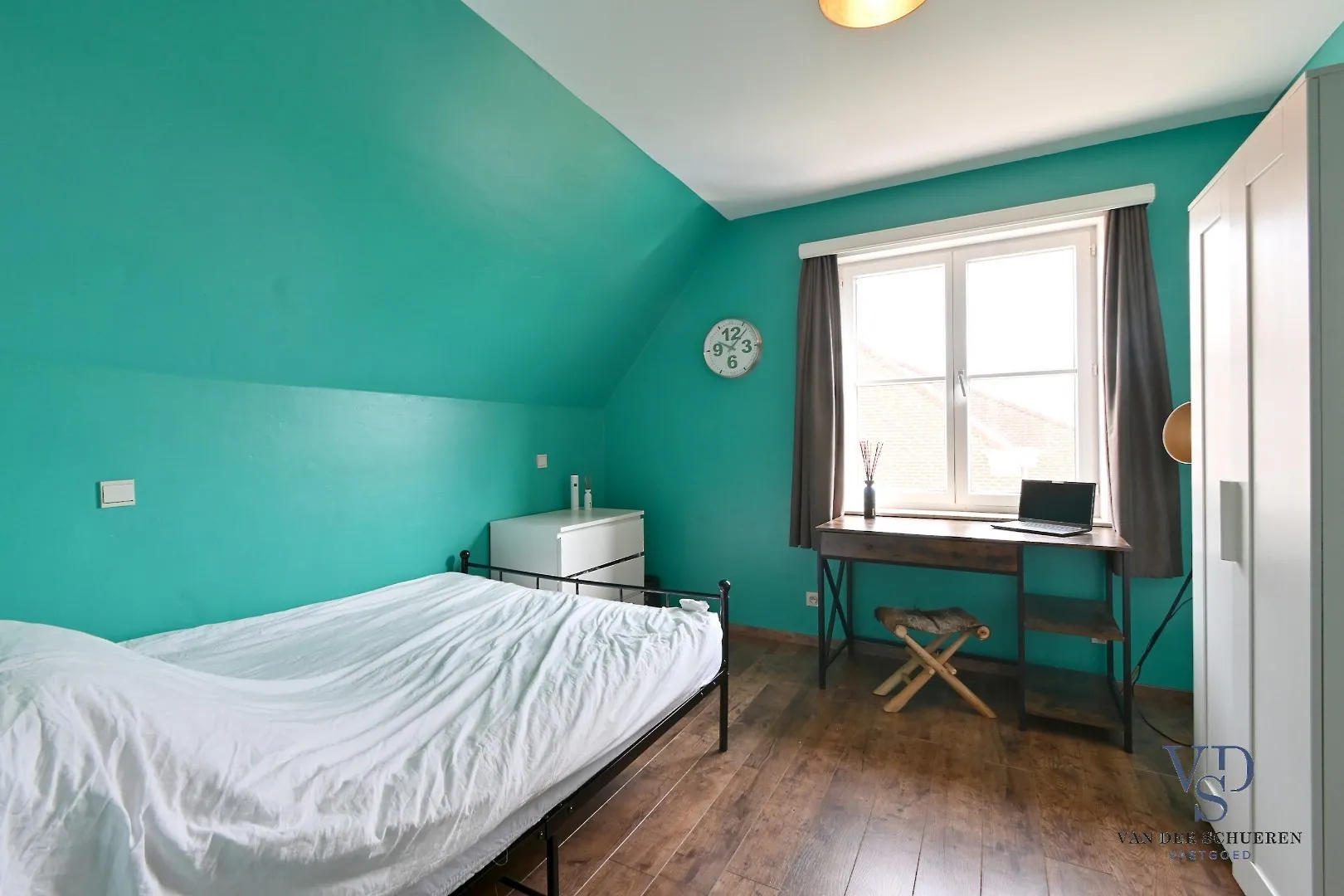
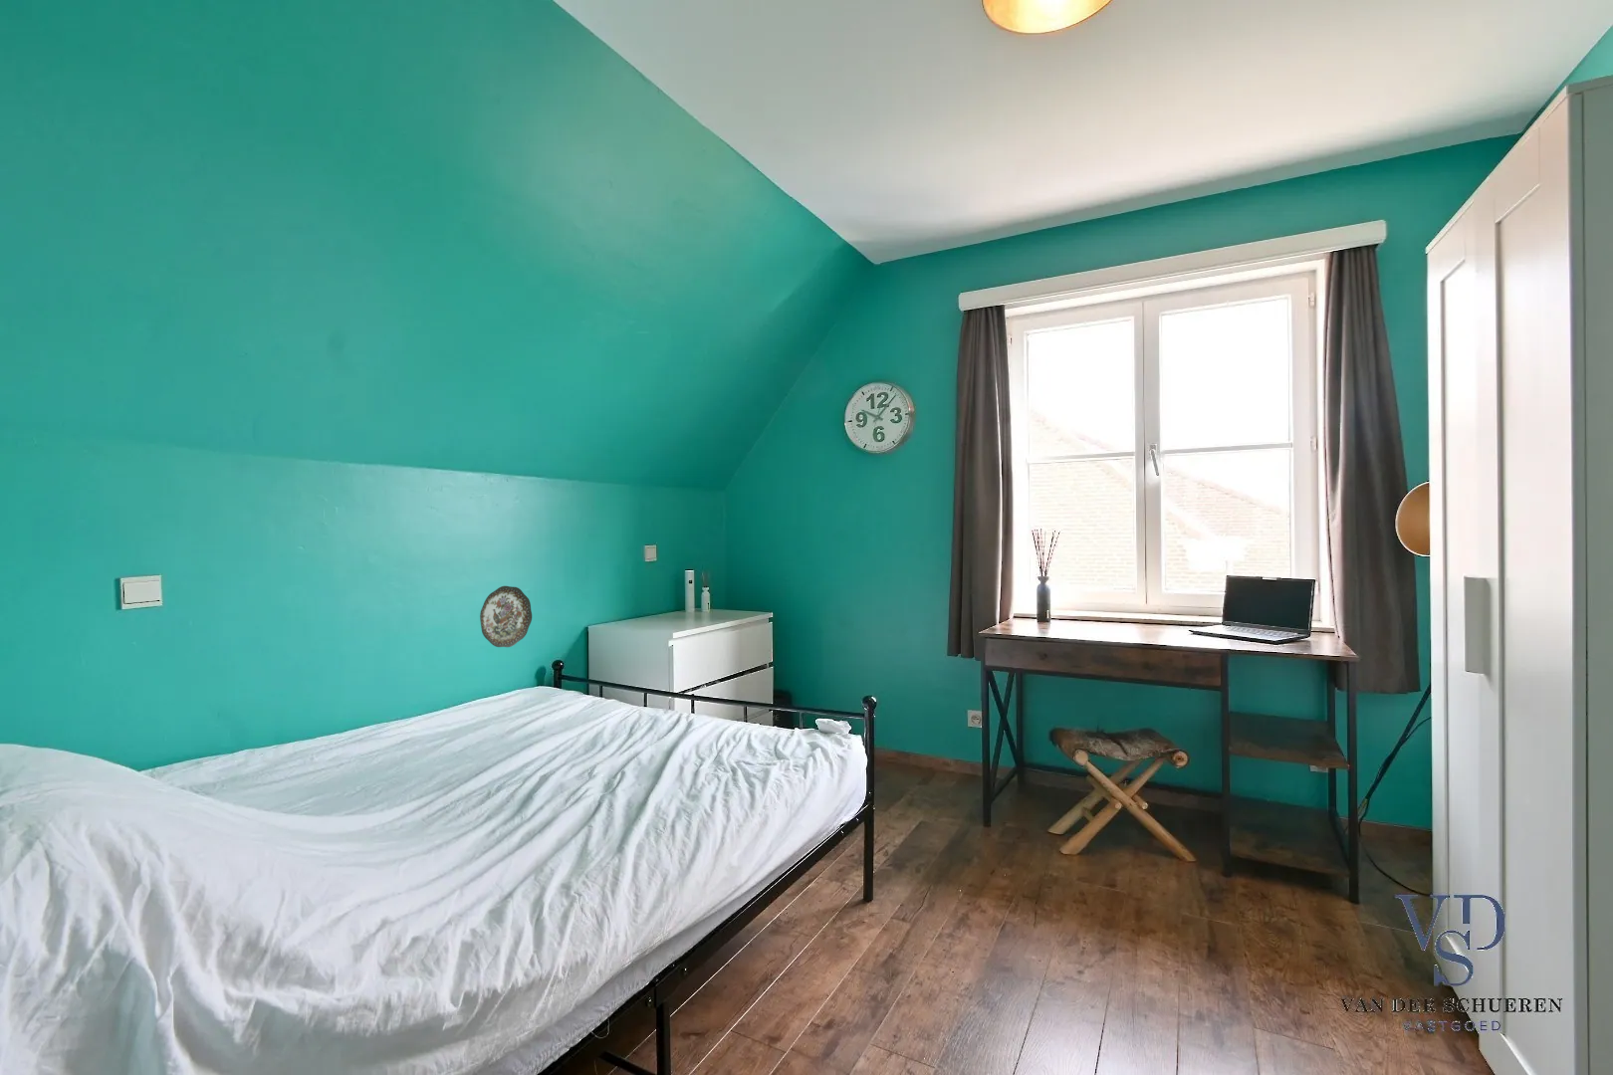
+ decorative plate (505, 617)
